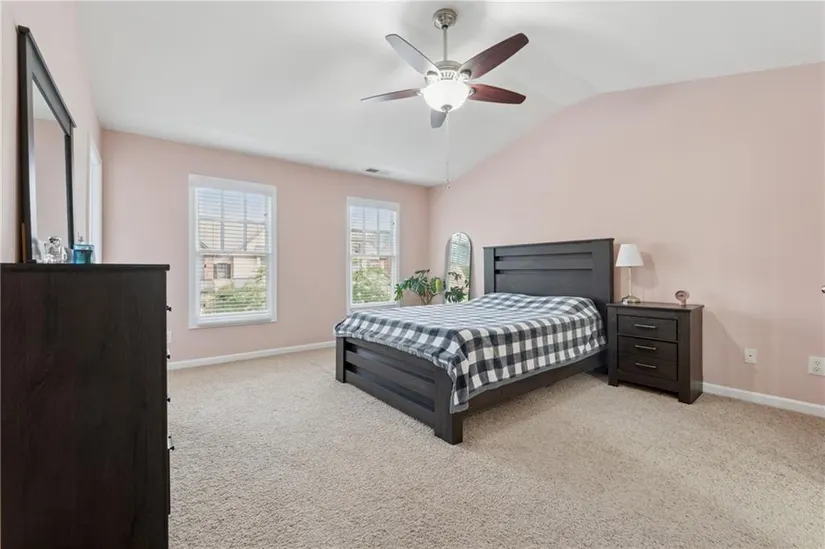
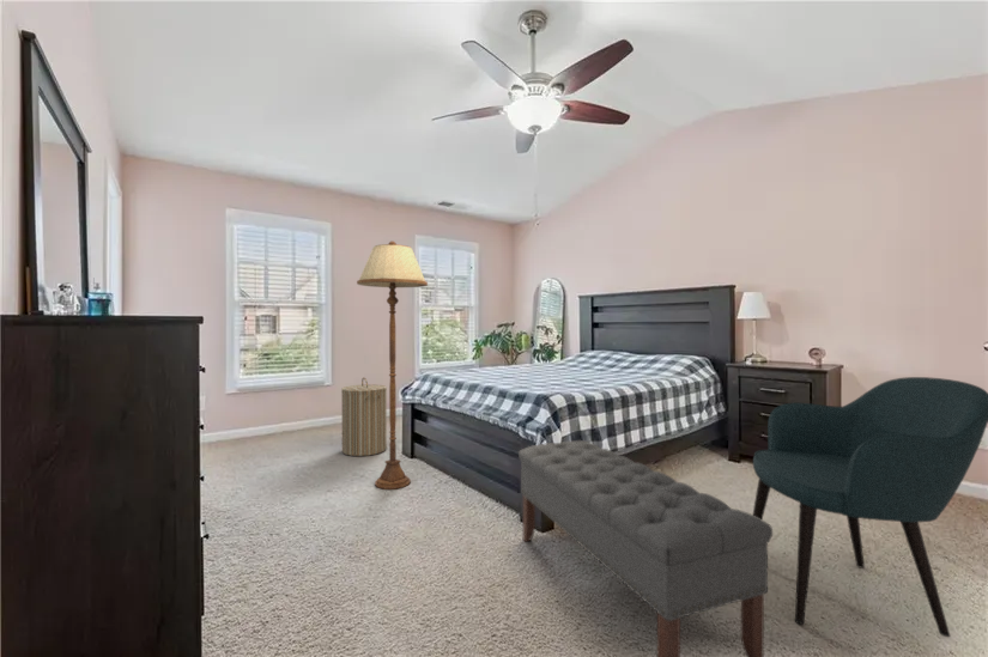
+ floor lamp (393, 361)
+ armchair (850, 485)
+ bench (616, 529)
+ laundry hamper (364, 413)
